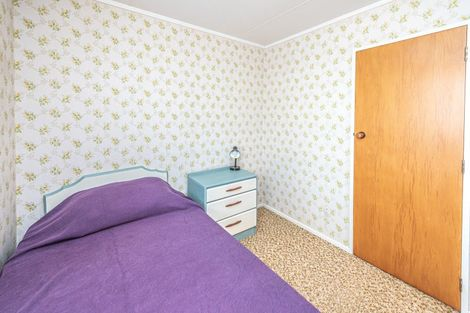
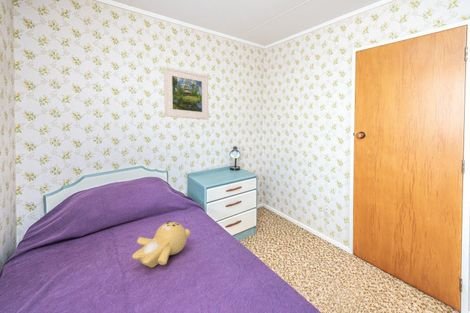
+ teddy bear (161, 241)
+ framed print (187, 94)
